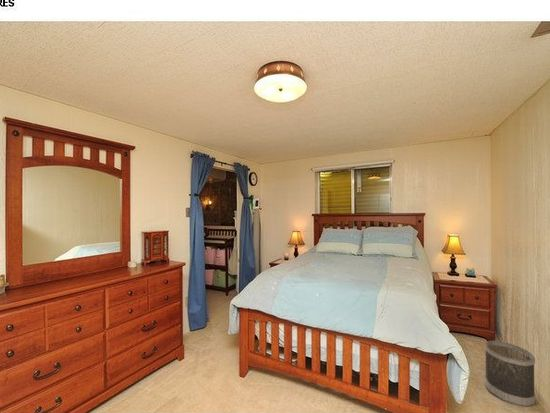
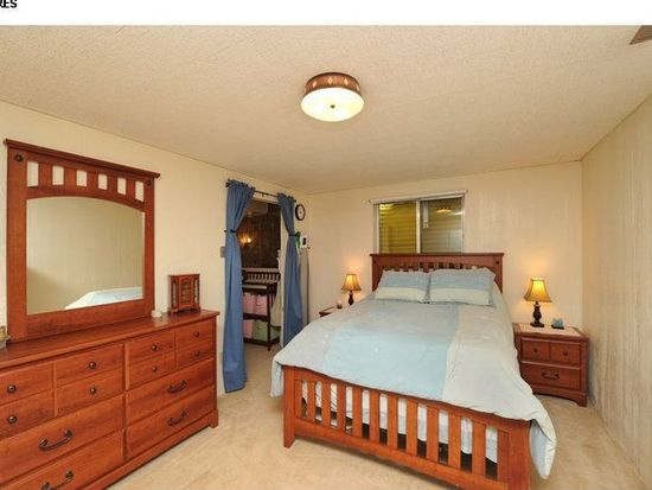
- wastebasket (508, 371)
